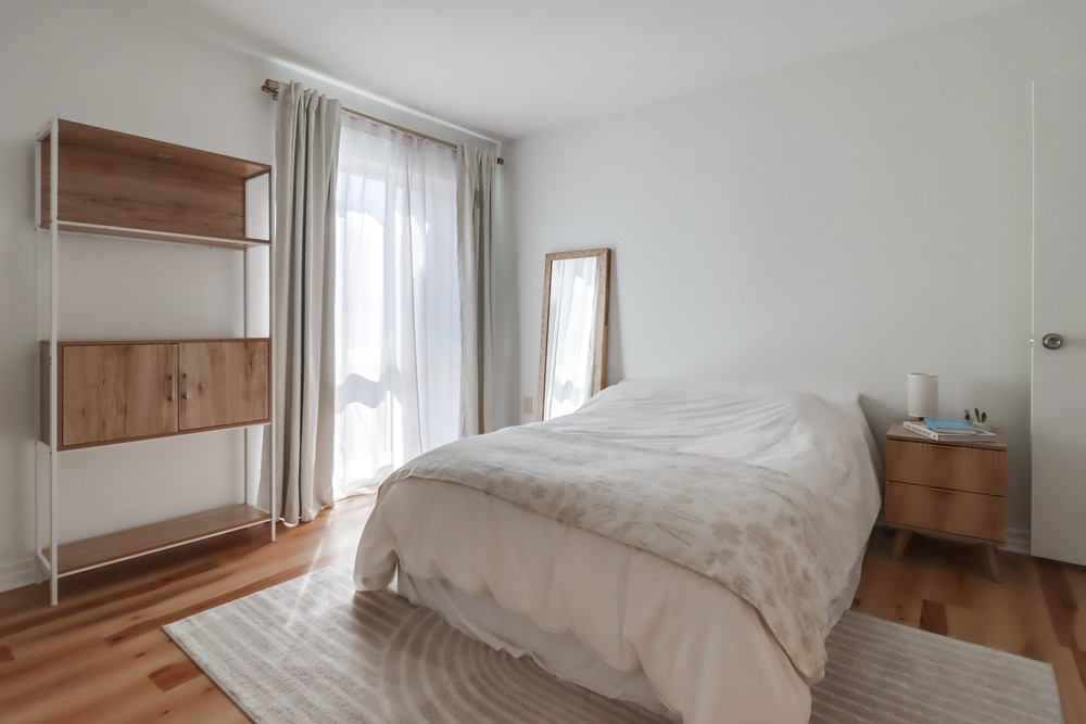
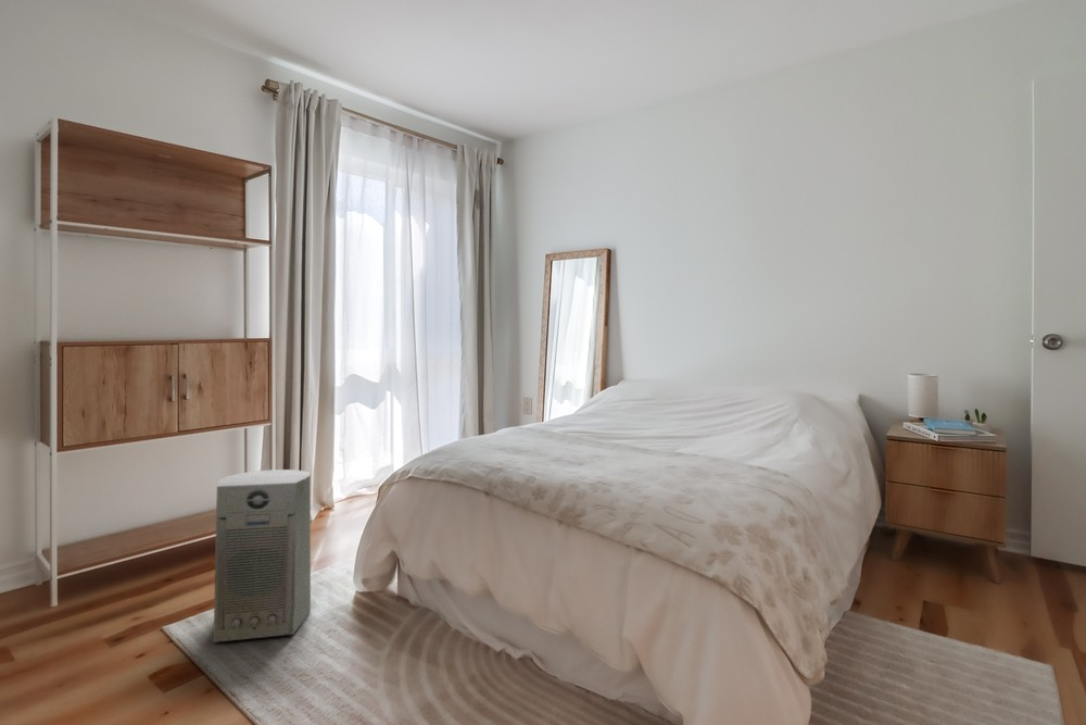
+ fan (266, 546)
